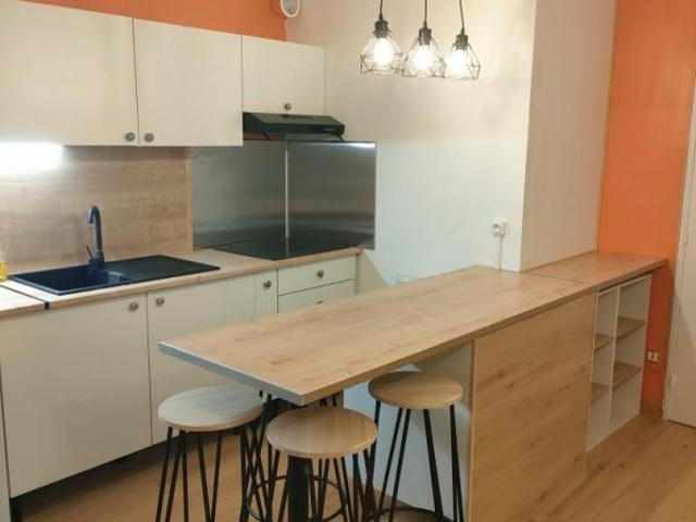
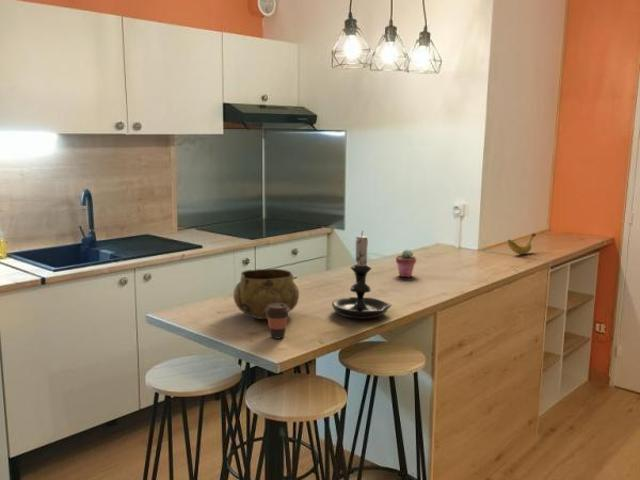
+ candle holder (362, 272)
+ coffee cup (277, 321)
+ decorative bowl (266, 294)
+ potted succulent (405, 262)
+ fruit (522, 246)
